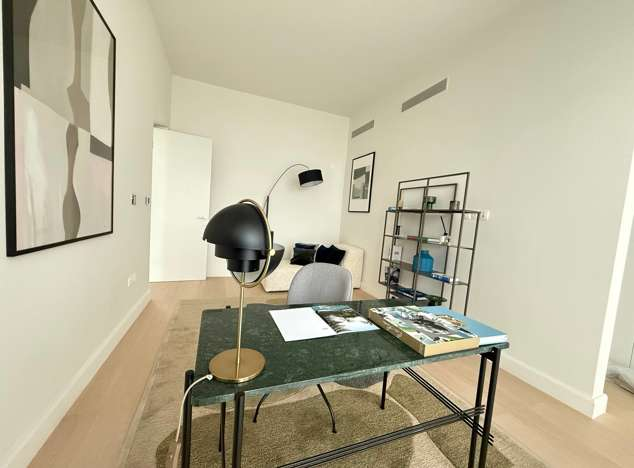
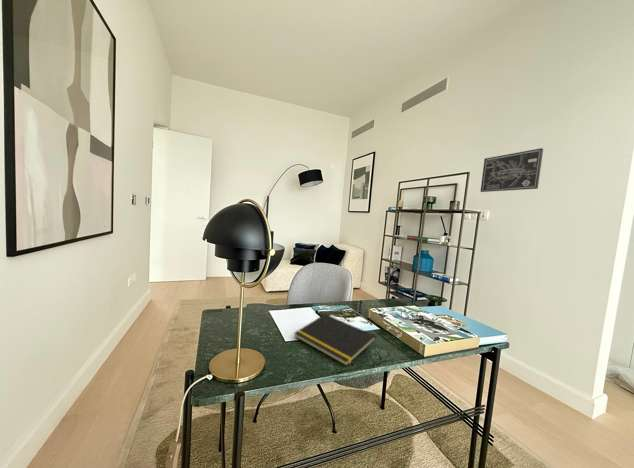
+ notepad (334, 336)
+ wall art (508, 172)
